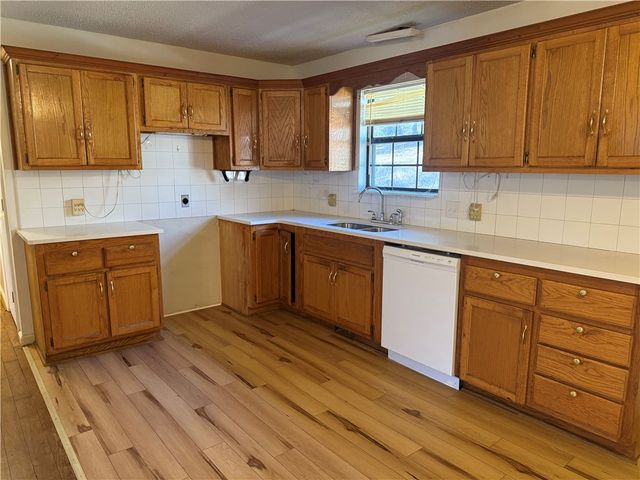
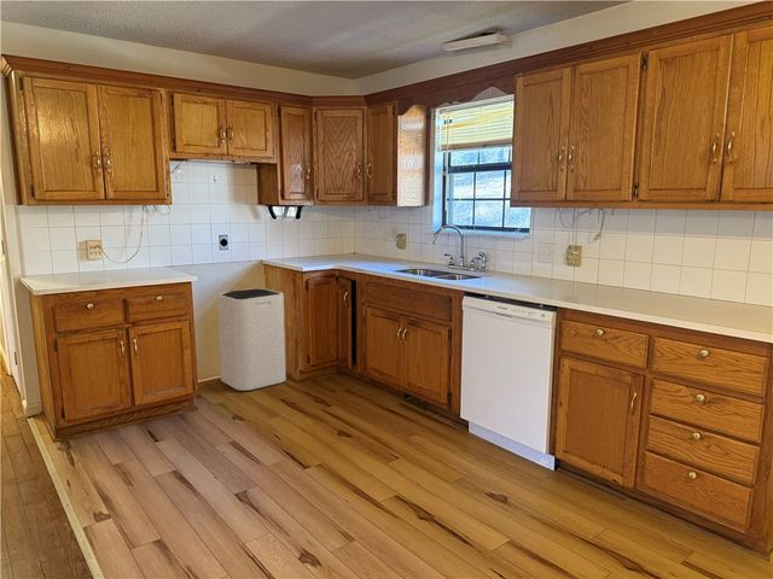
+ trash can (251, 337)
